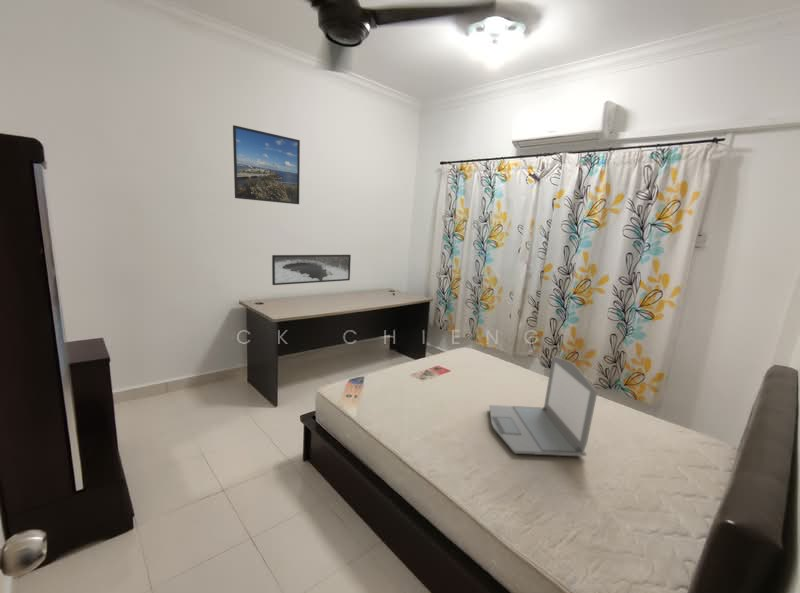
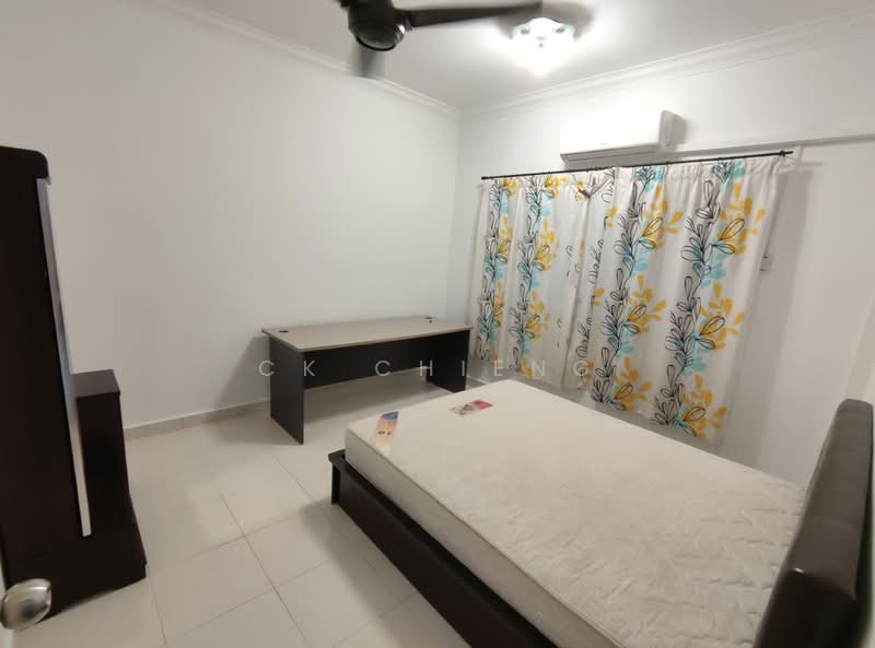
- laptop (533, 407)
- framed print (314, 268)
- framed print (268, 168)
